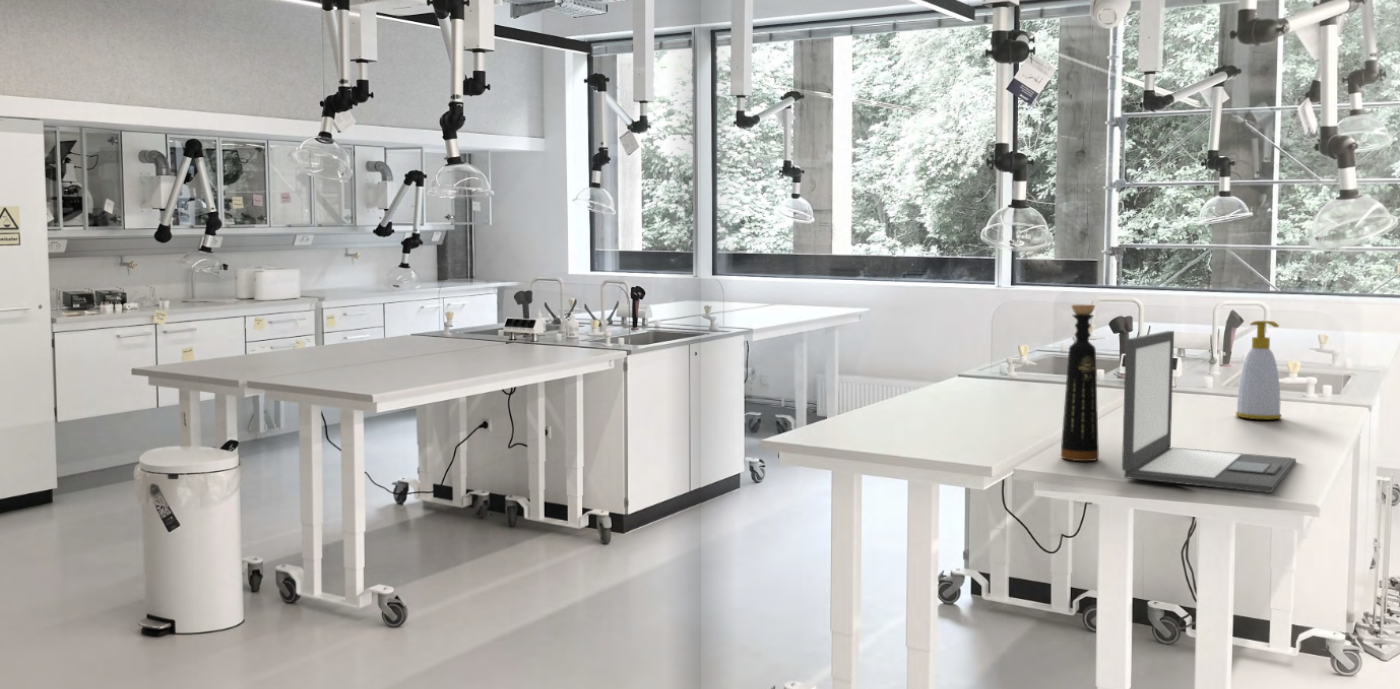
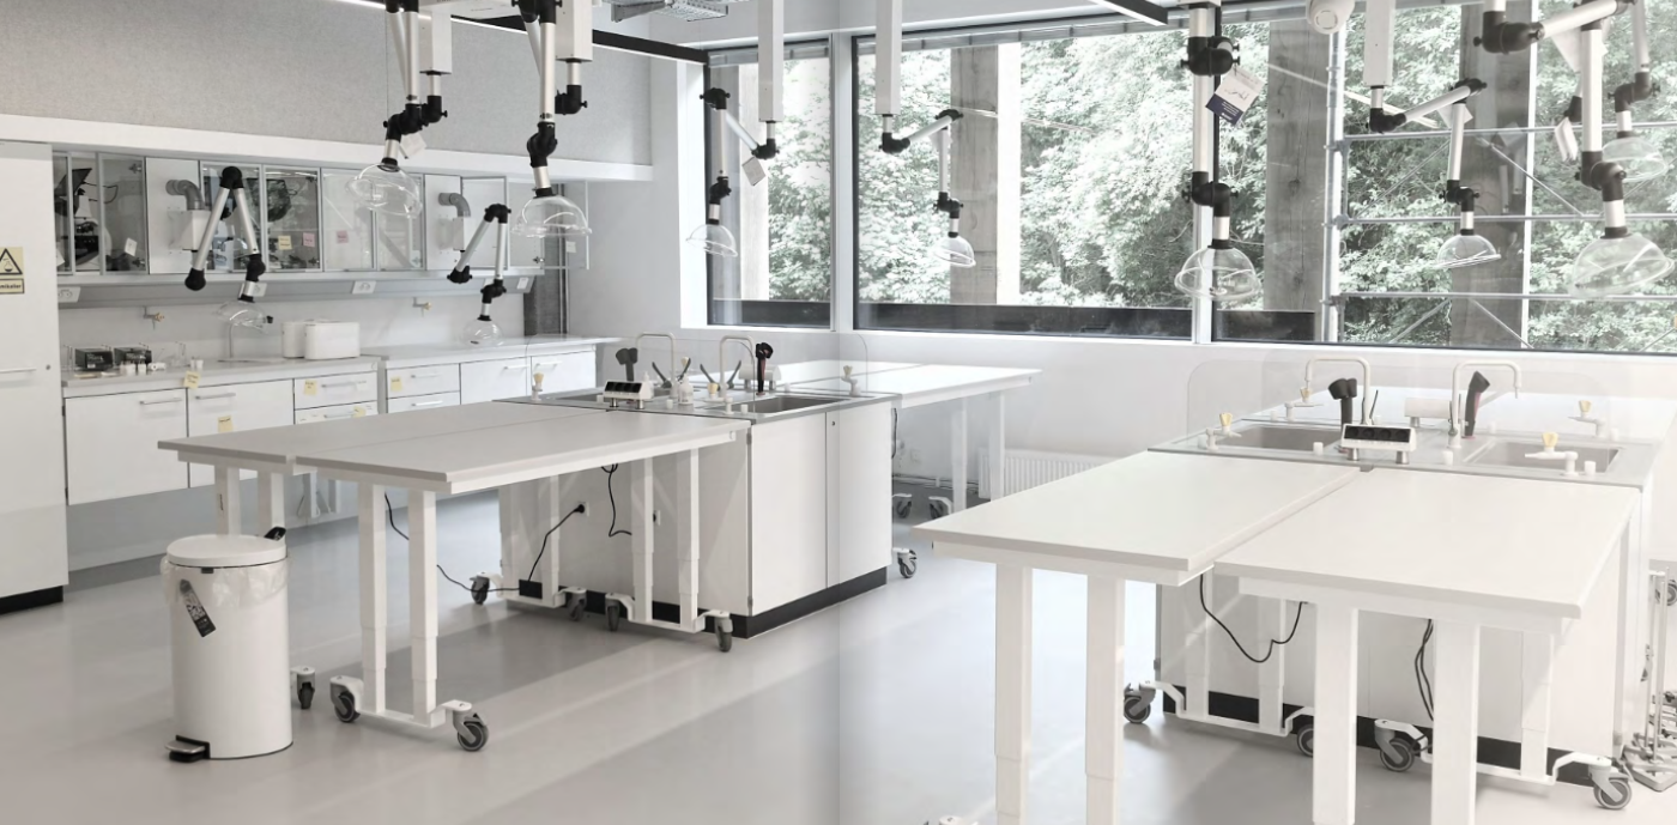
- soap bottle (1260, 369)
- laptop (1171, 404)
- bottle (1081, 381)
